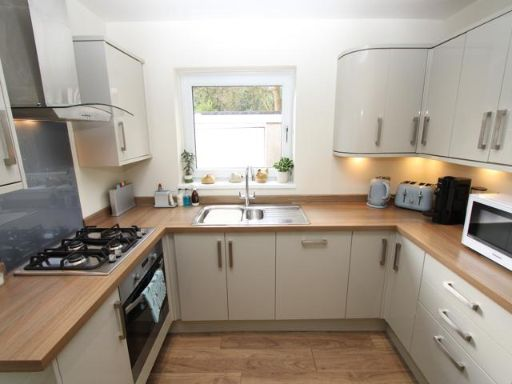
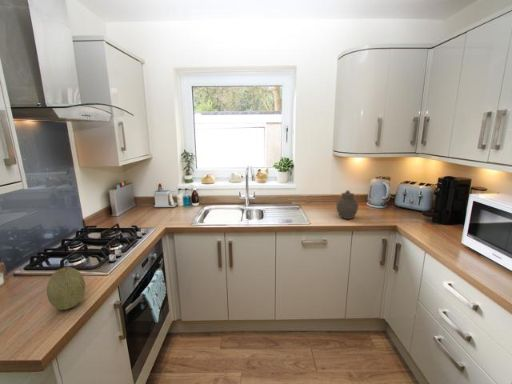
+ fruit (66, 287)
+ jar (347, 204)
